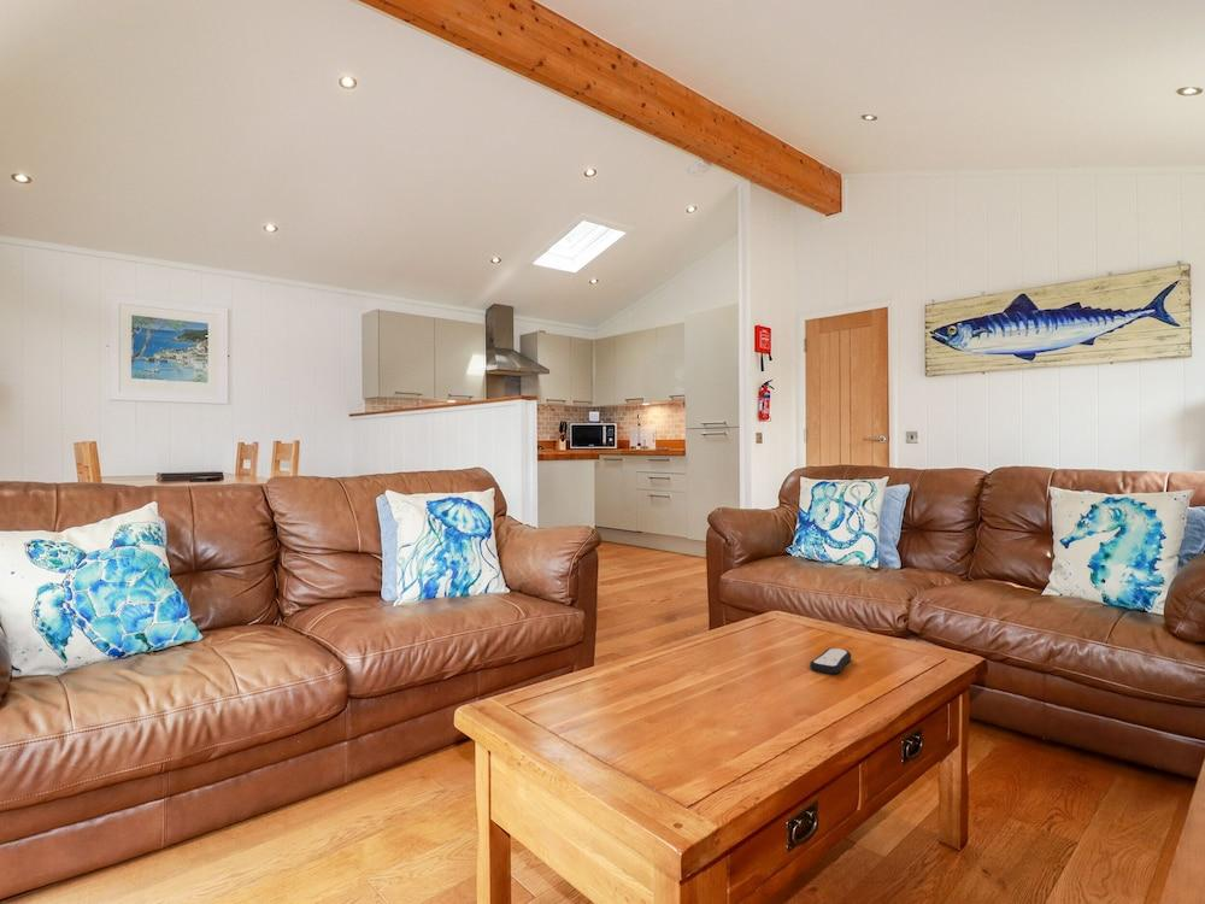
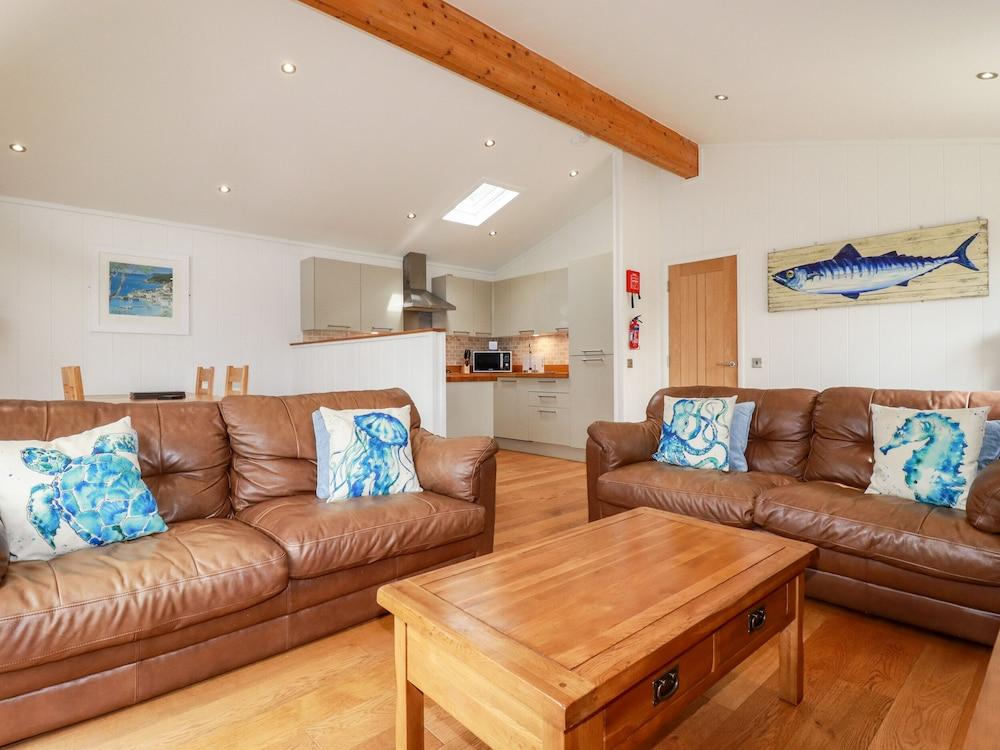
- remote control (831, 659)
